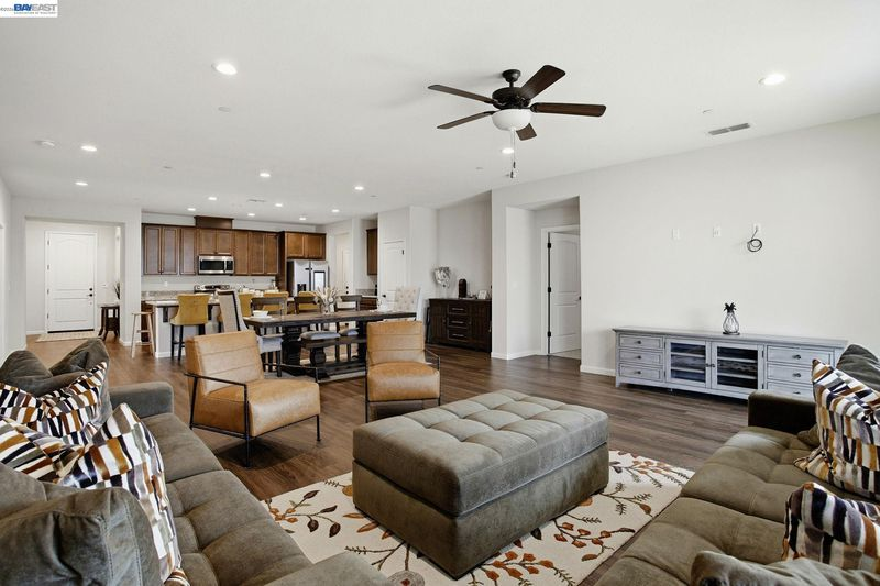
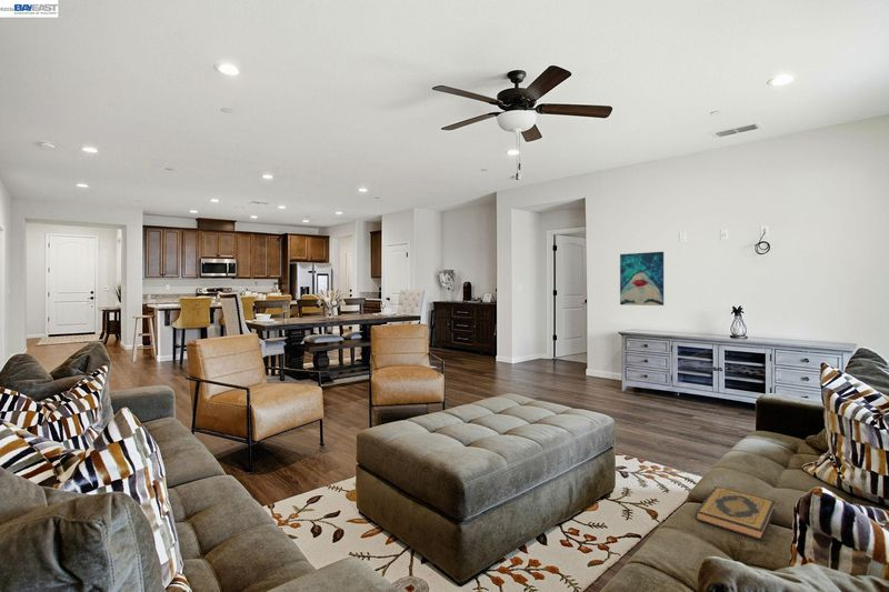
+ wall art (641, 279)
+ hardback book (736, 510)
